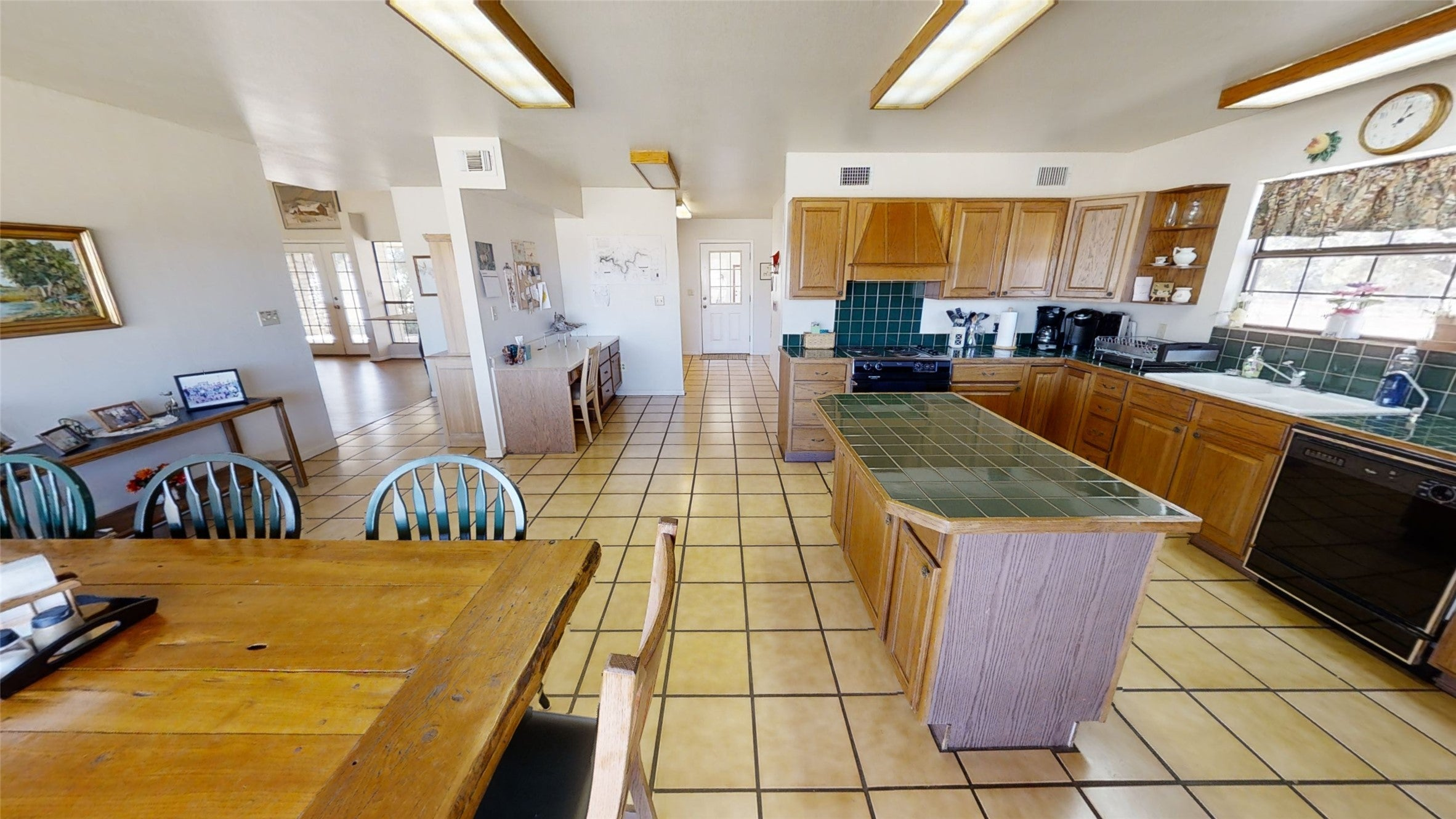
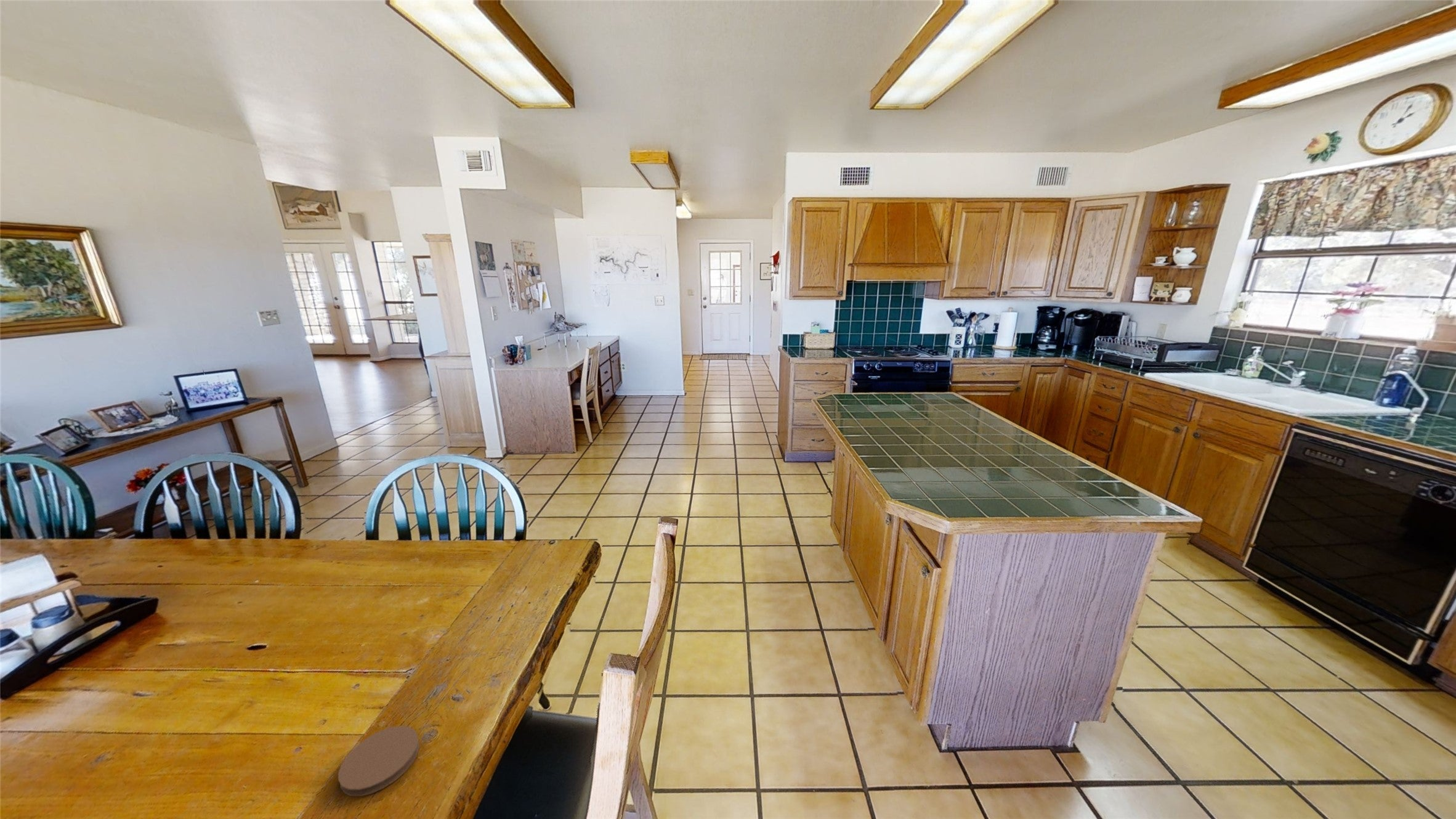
+ coaster (380, 759)
